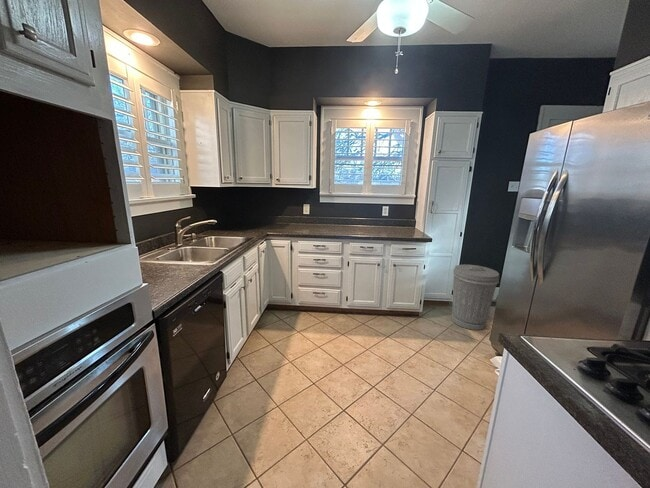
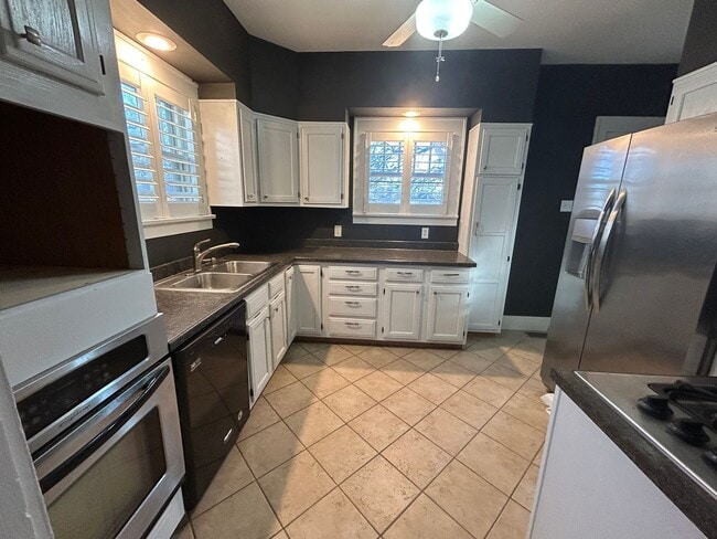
- trash can (472, 295)
